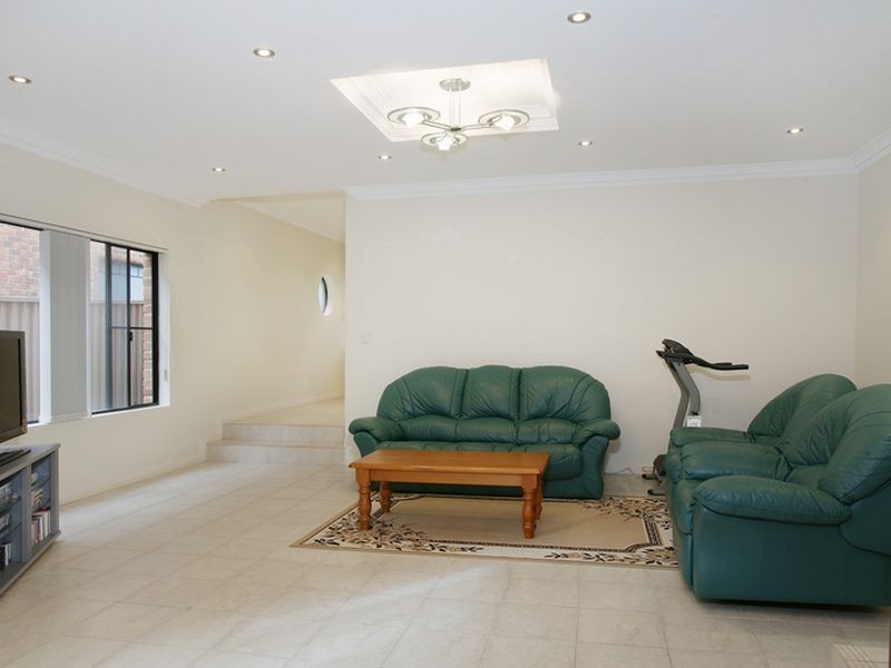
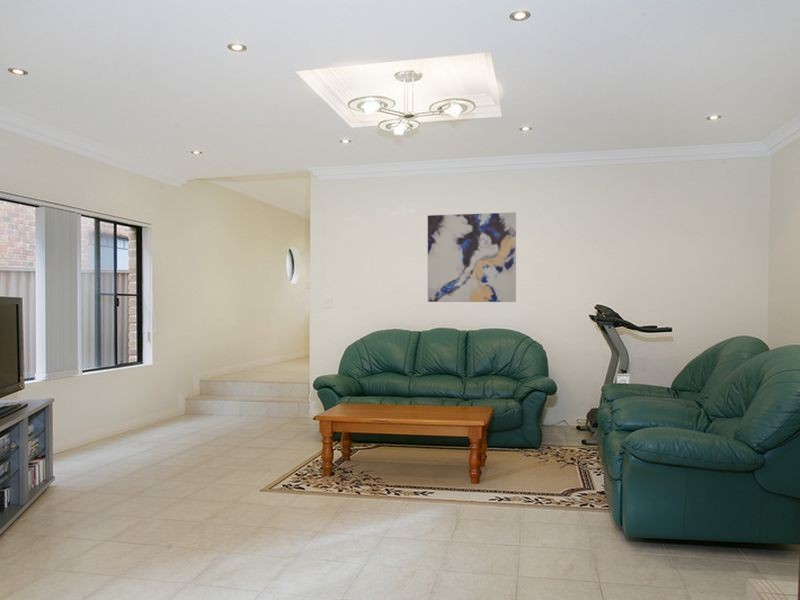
+ wall art (471, 258)
